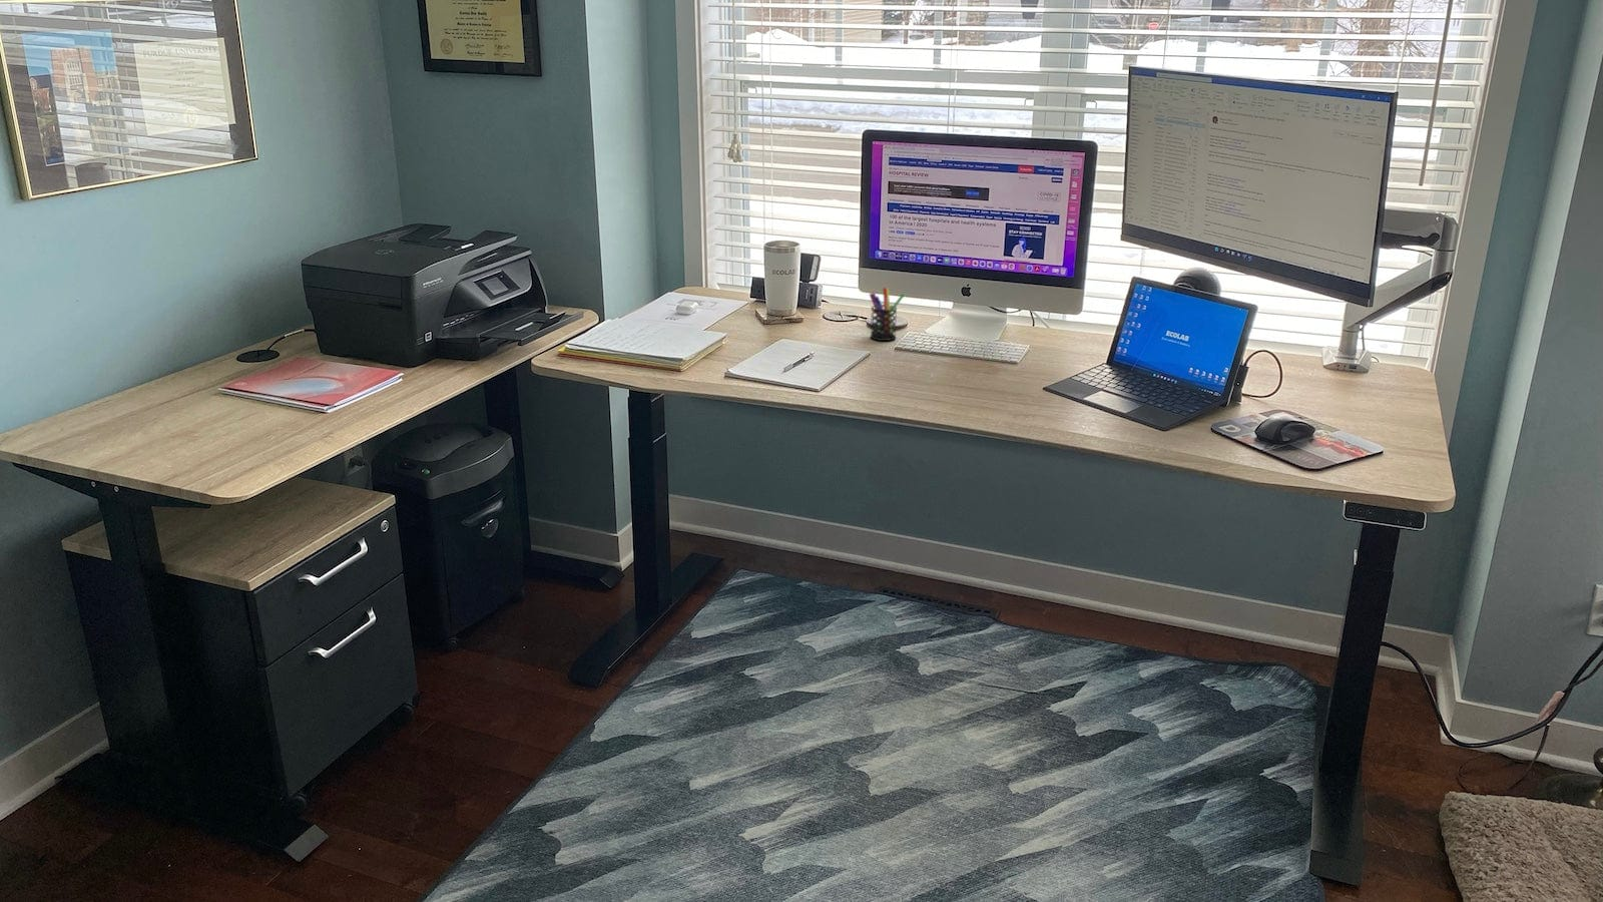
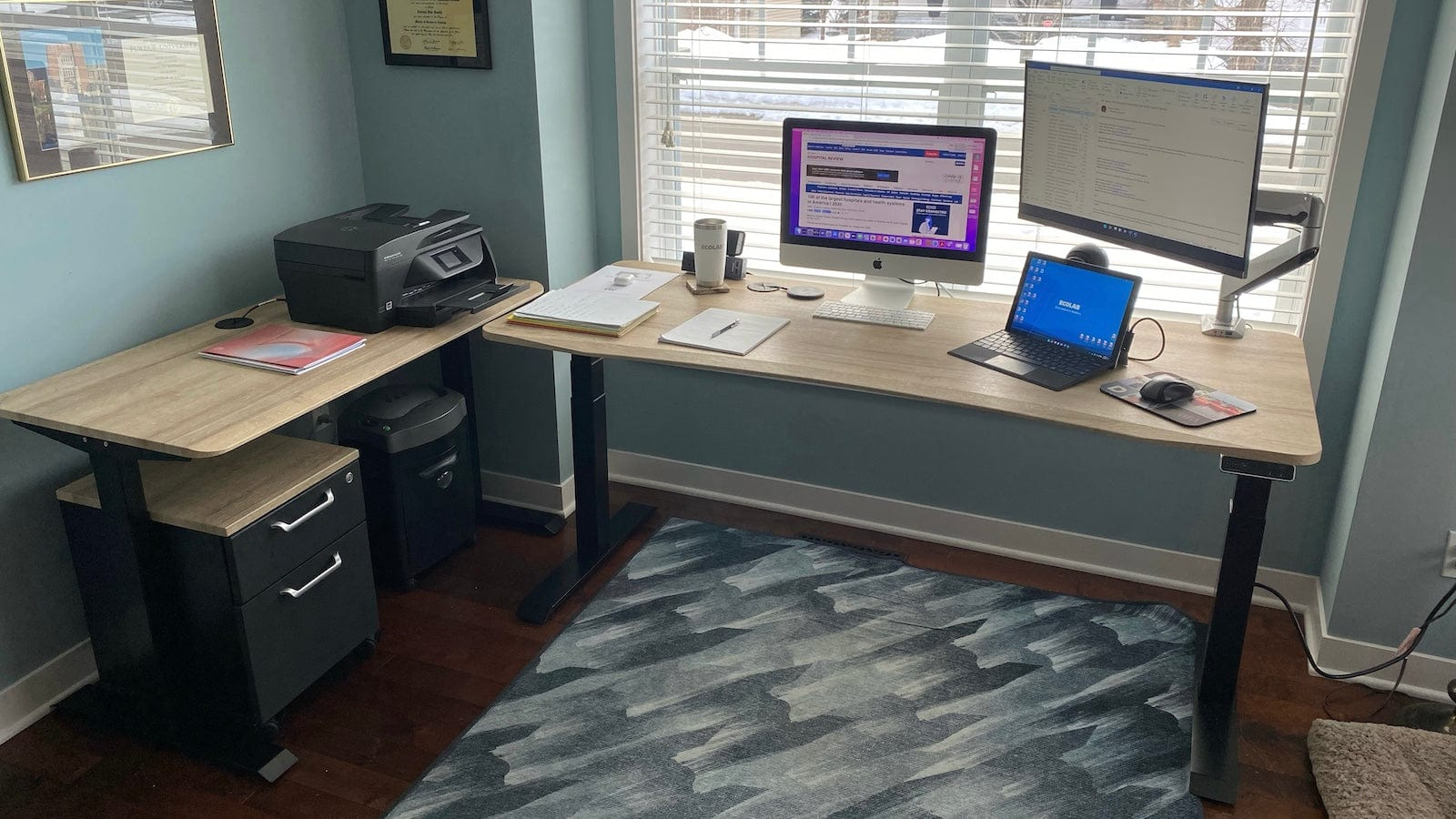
- pen holder (886, 312)
